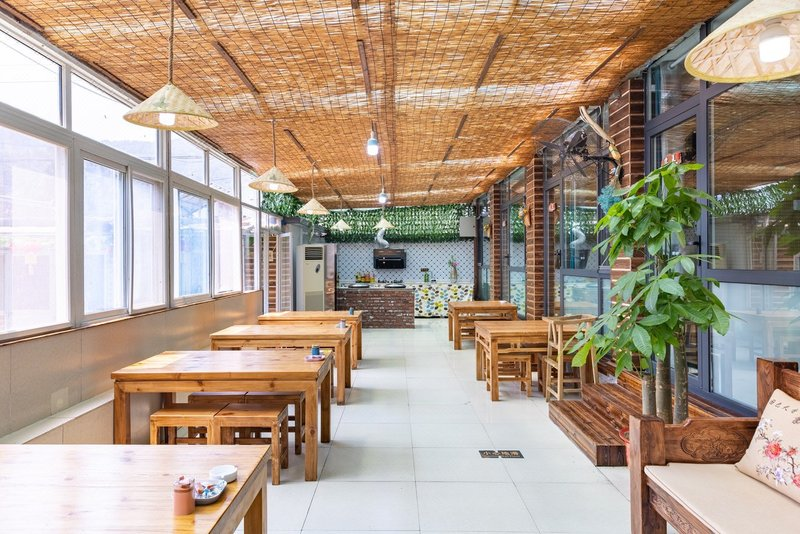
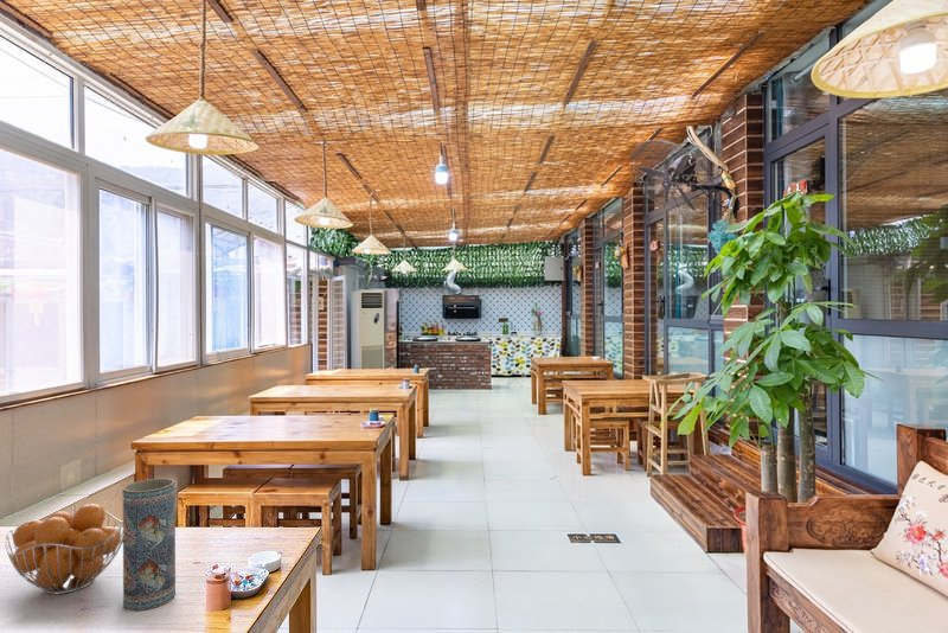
+ fruit basket (70, 546)
+ vase (149, 542)
